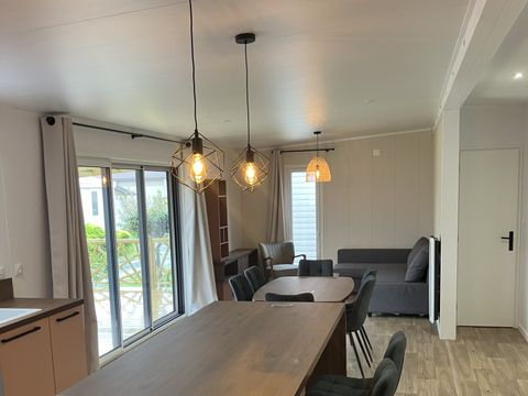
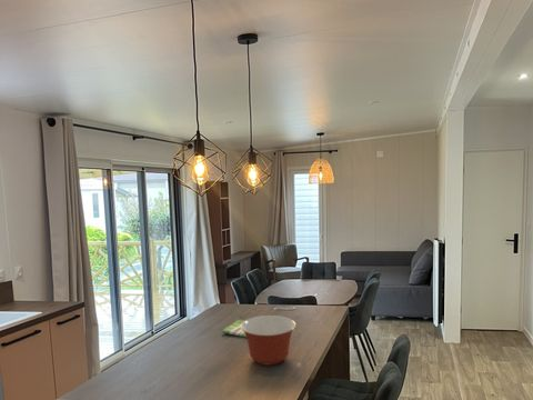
+ dish towel (243, 331)
+ mixing bowl (269, 341)
